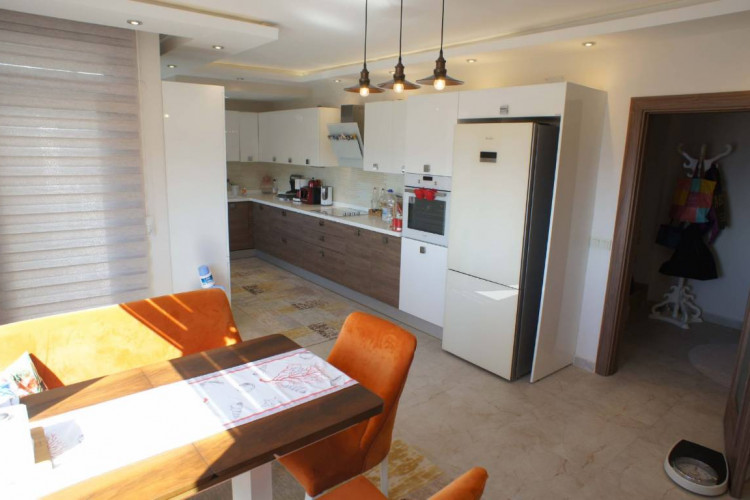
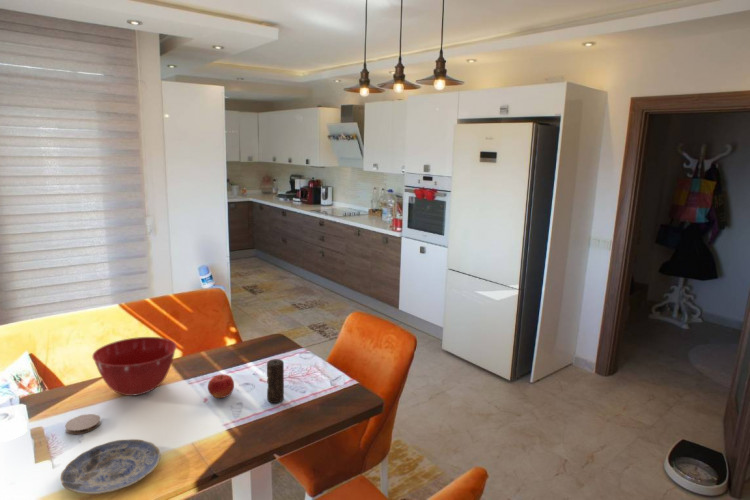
+ fruit (221, 385)
+ coaster (83, 423)
+ candle (275, 380)
+ plate (113, 467)
+ mixing bowl (137, 368)
